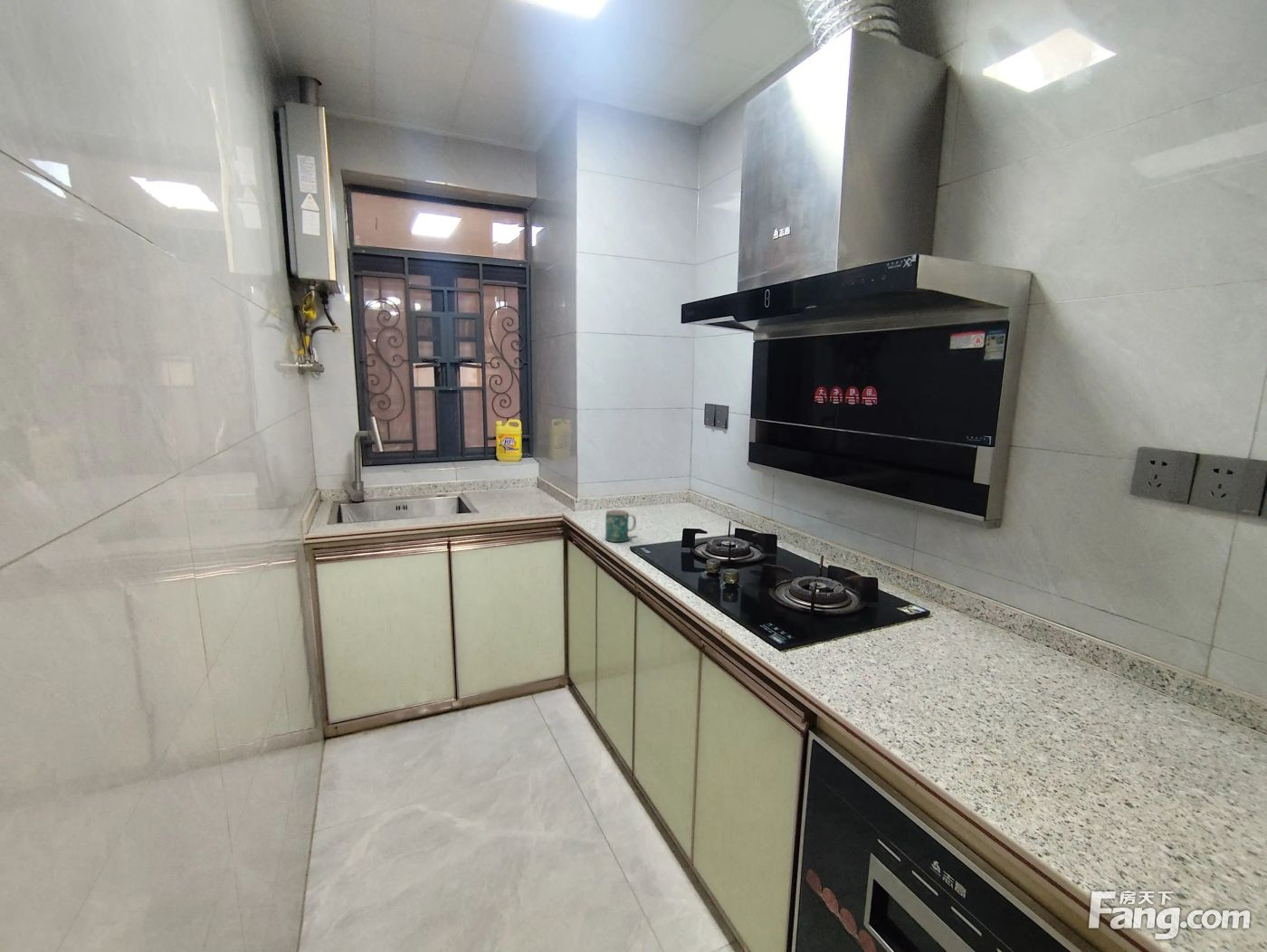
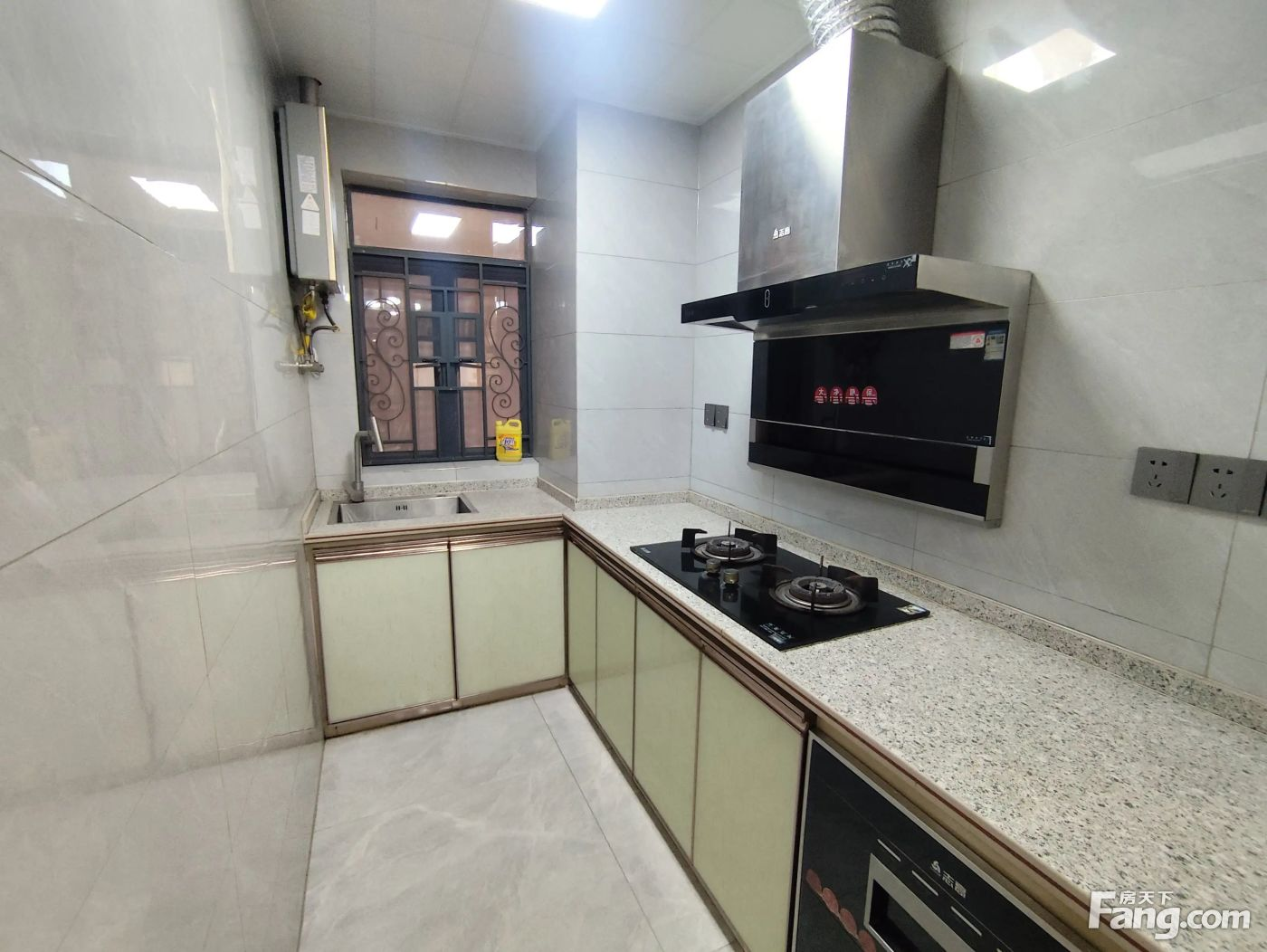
- mug (621, 525)
